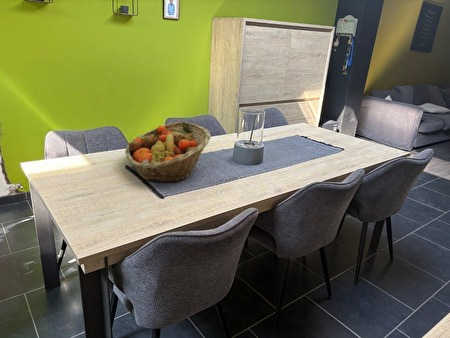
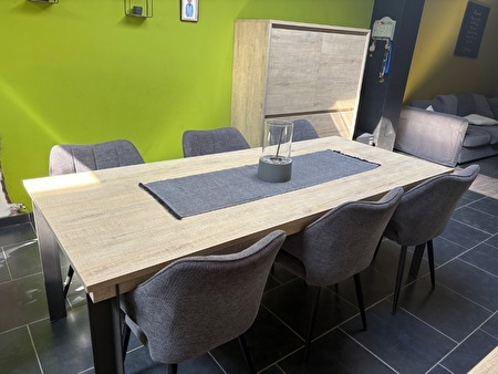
- fruit basket (167, 149)
